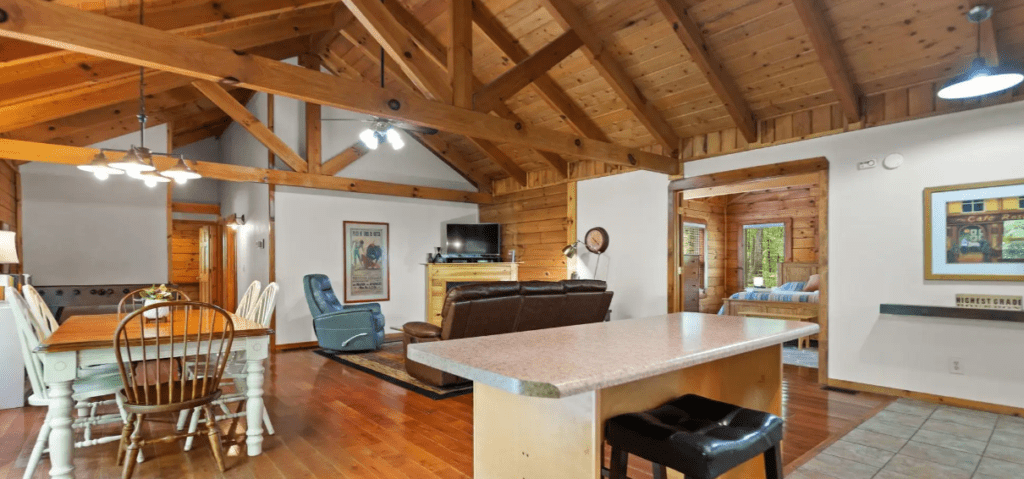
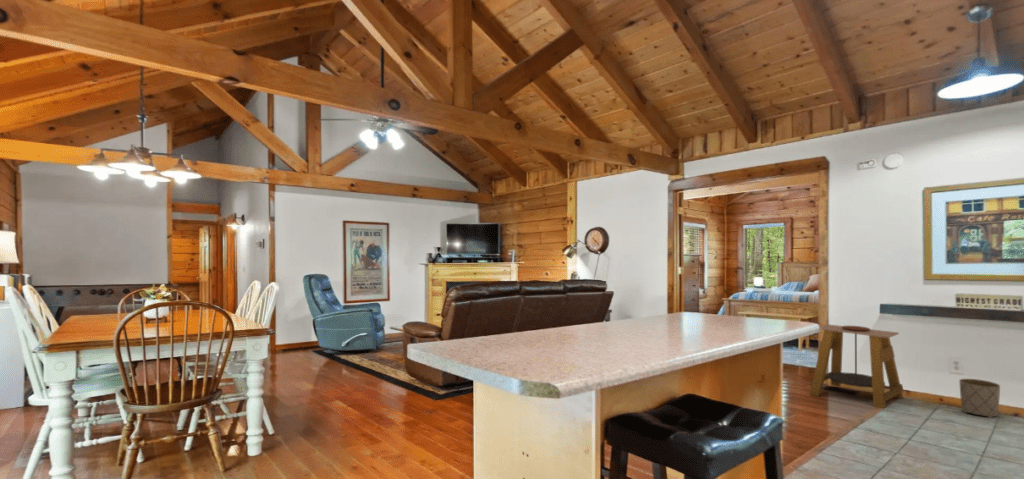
+ planter (979, 397)
+ side table (855, 361)
